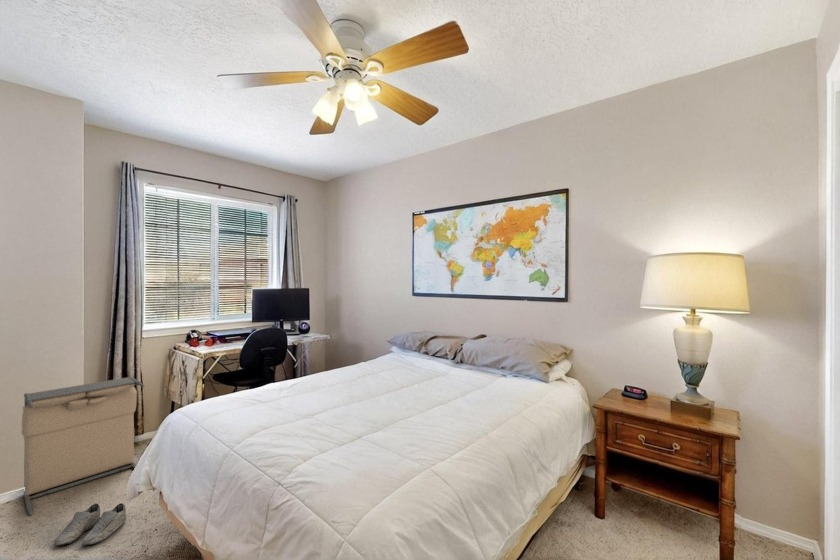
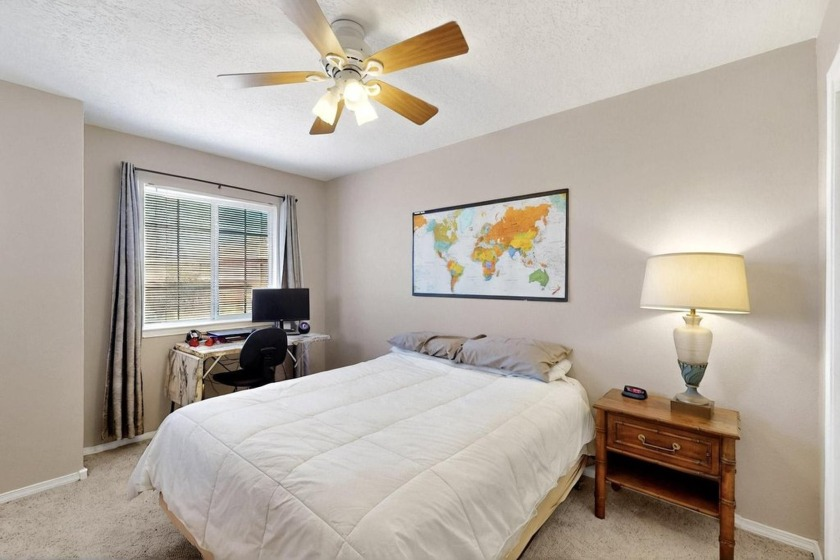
- shoe (91, 524)
- laundry hamper (87, 437)
